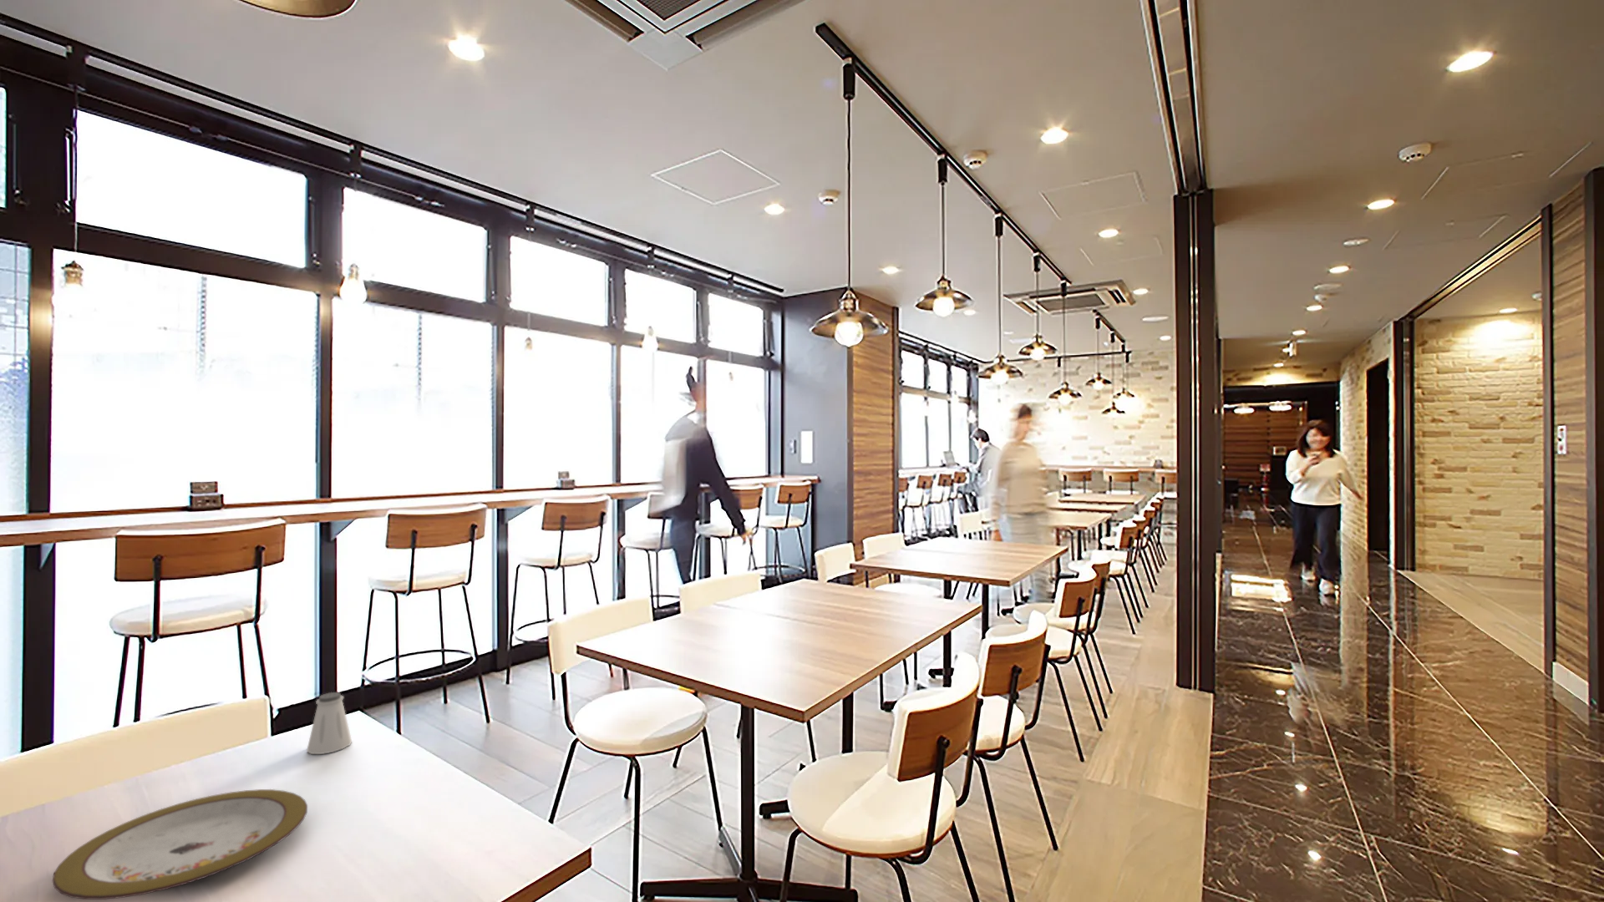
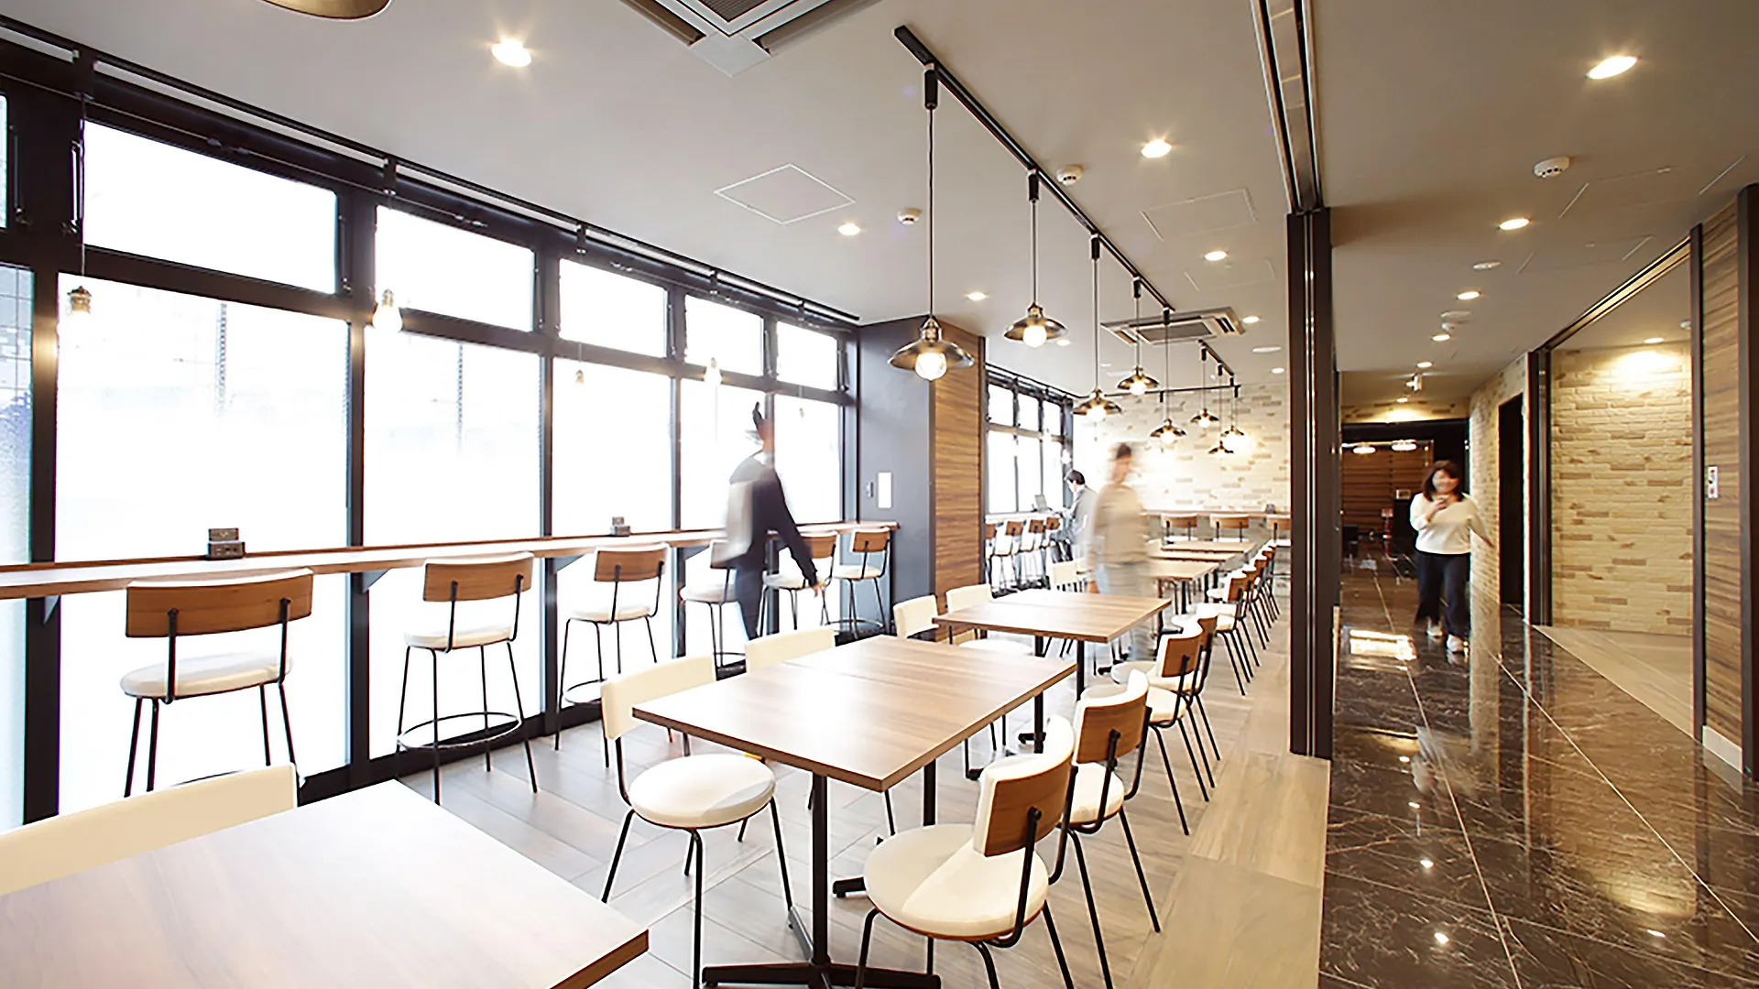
- plate (192, 843)
- saltshaker (329, 720)
